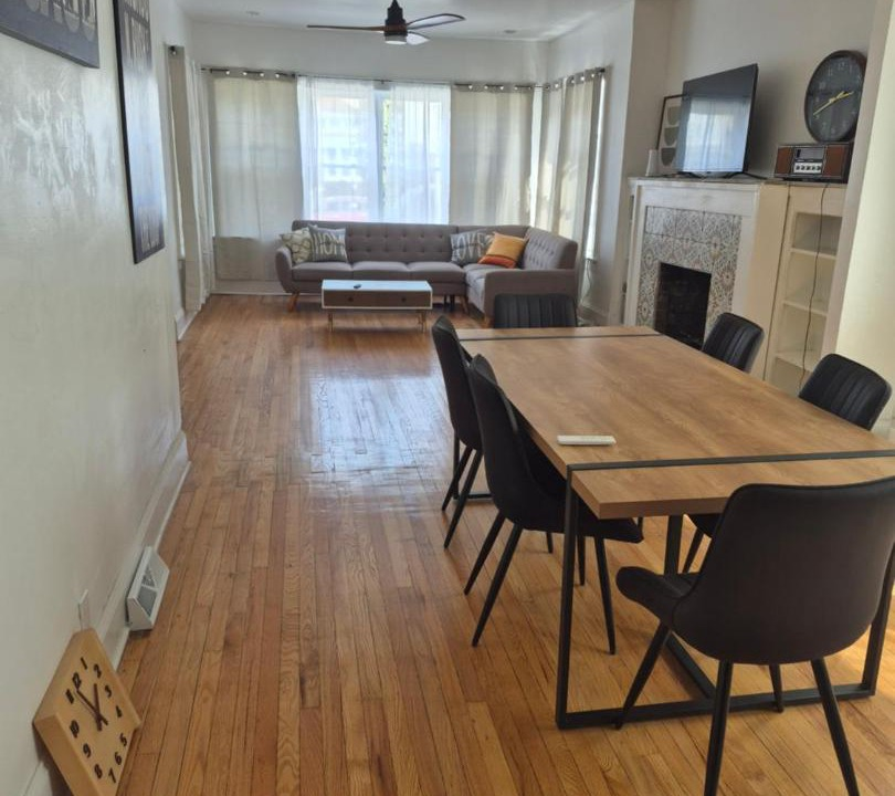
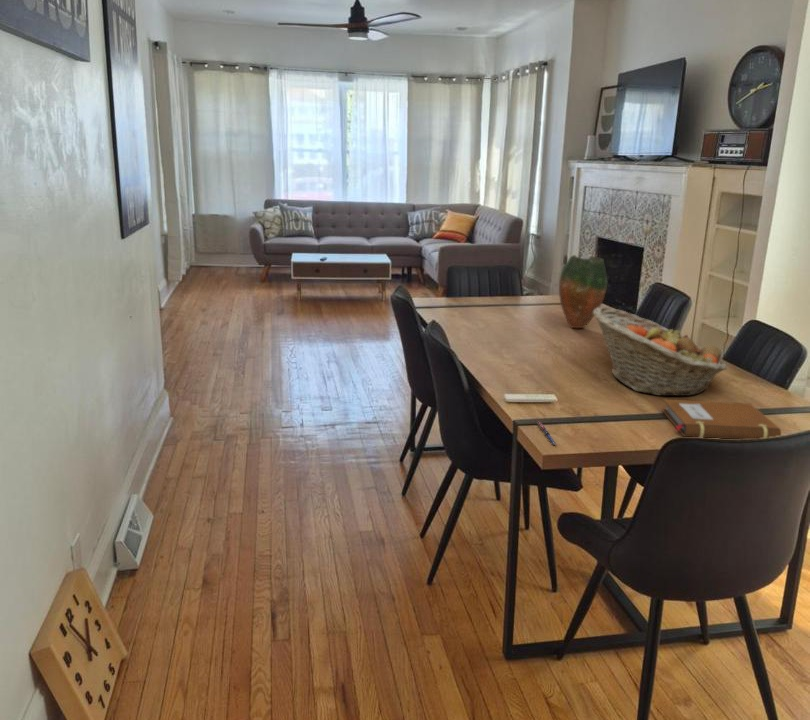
+ vase (581, 292)
+ fruit basket (655, 348)
+ notebook (716, 420)
+ pen (546, 432)
